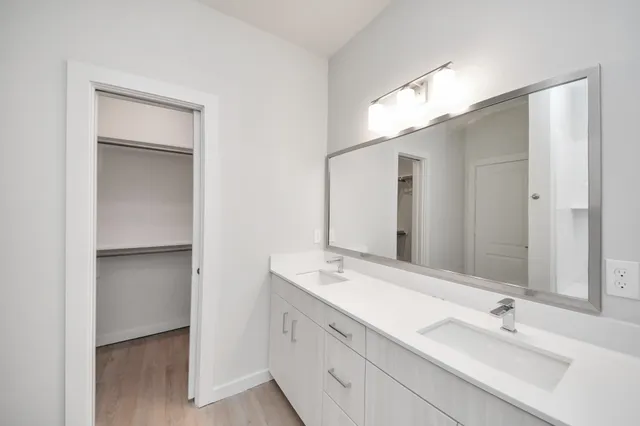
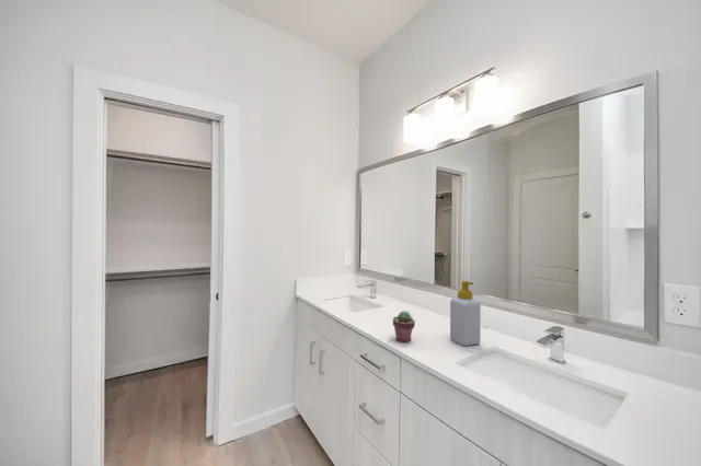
+ soap bottle (464, 311)
+ potted succulent (403, 325)
